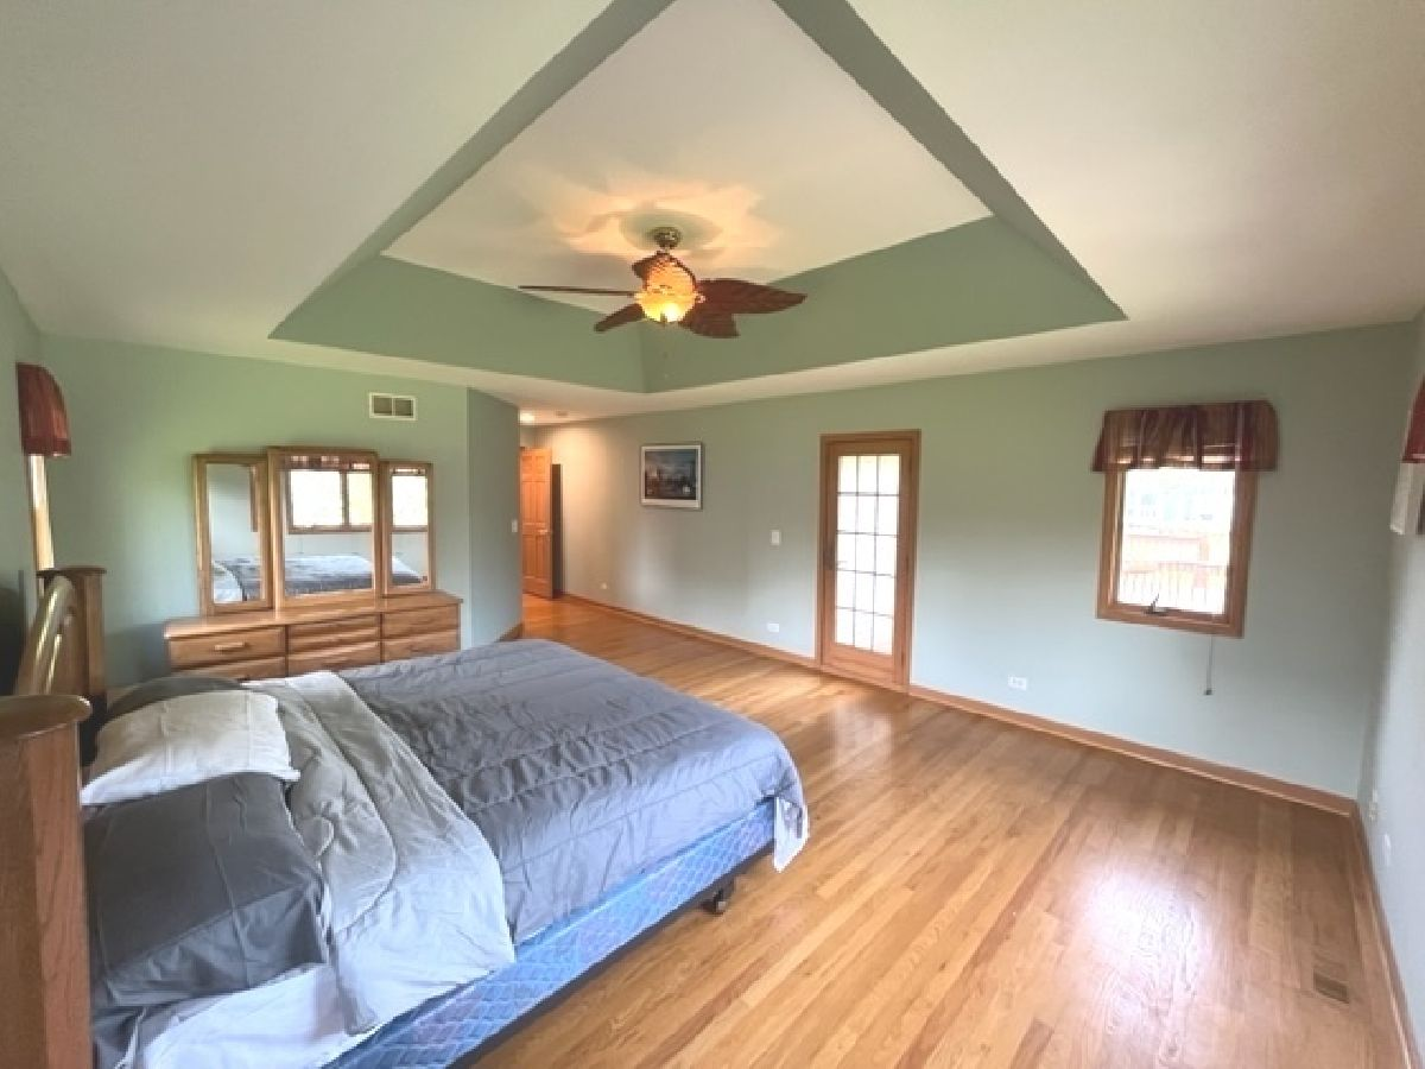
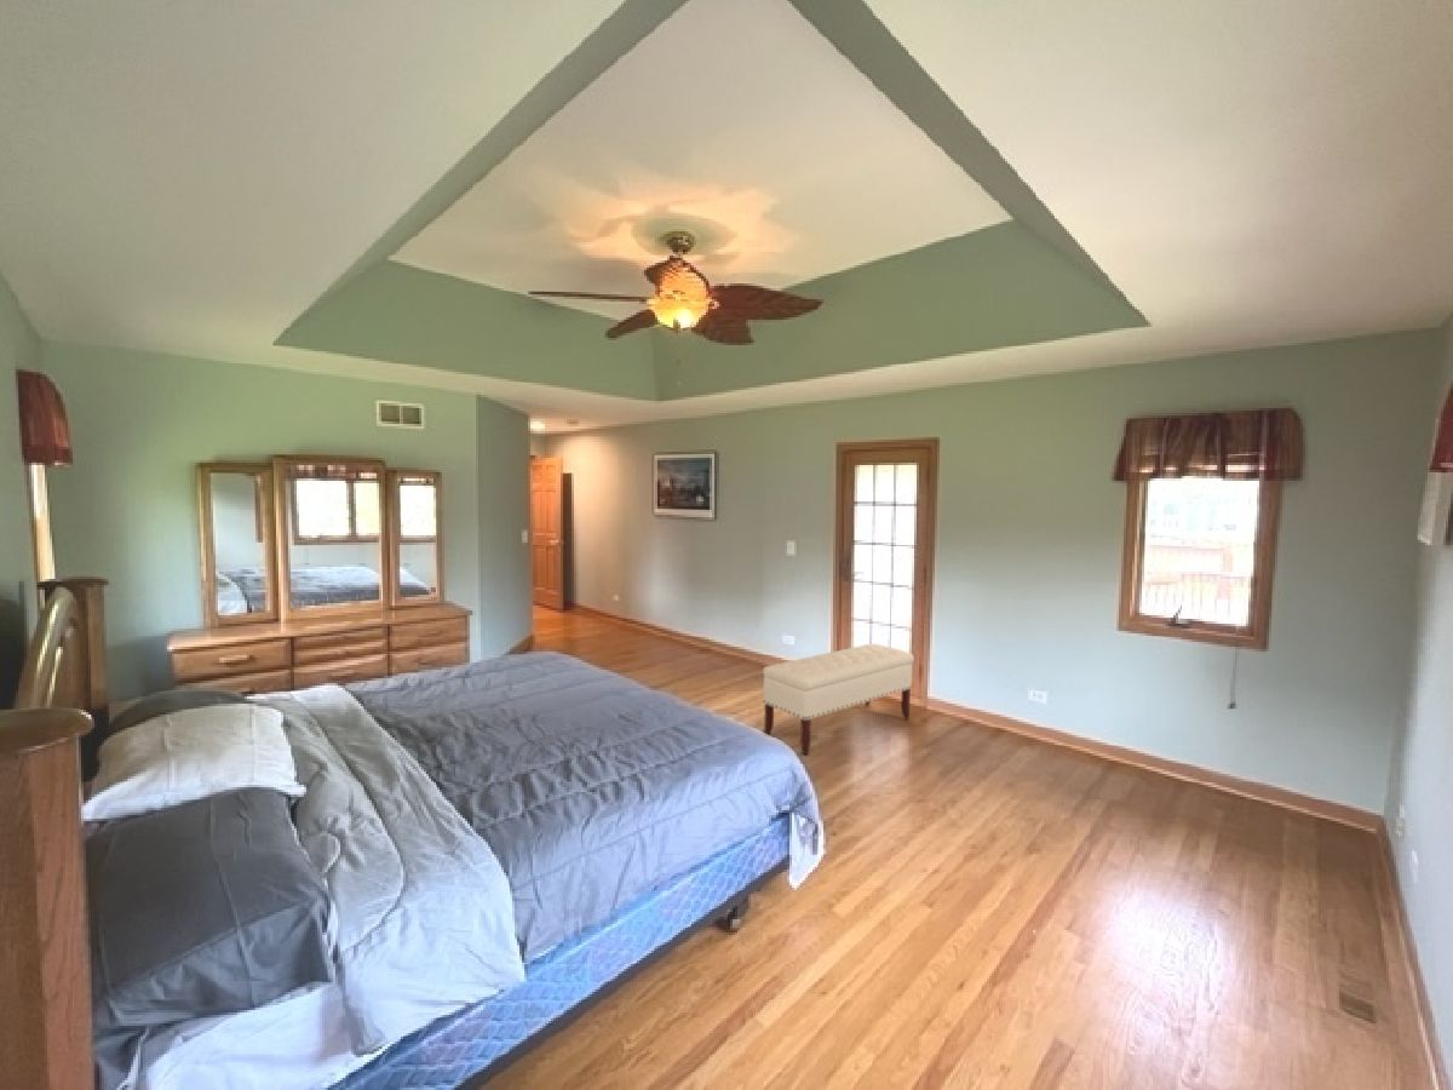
+ bench (840, 692)
